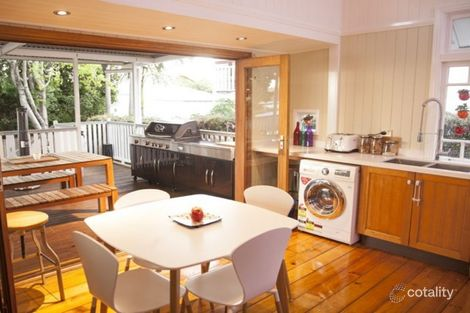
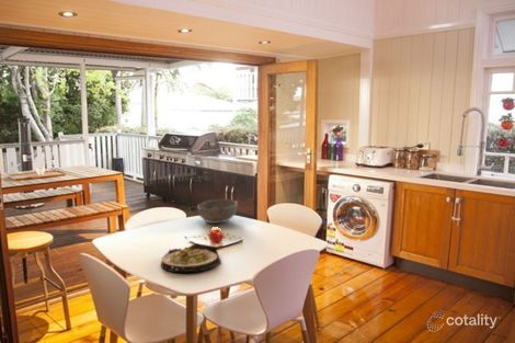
+ salad plate (190, 256)
+ bowl (217, 211)
